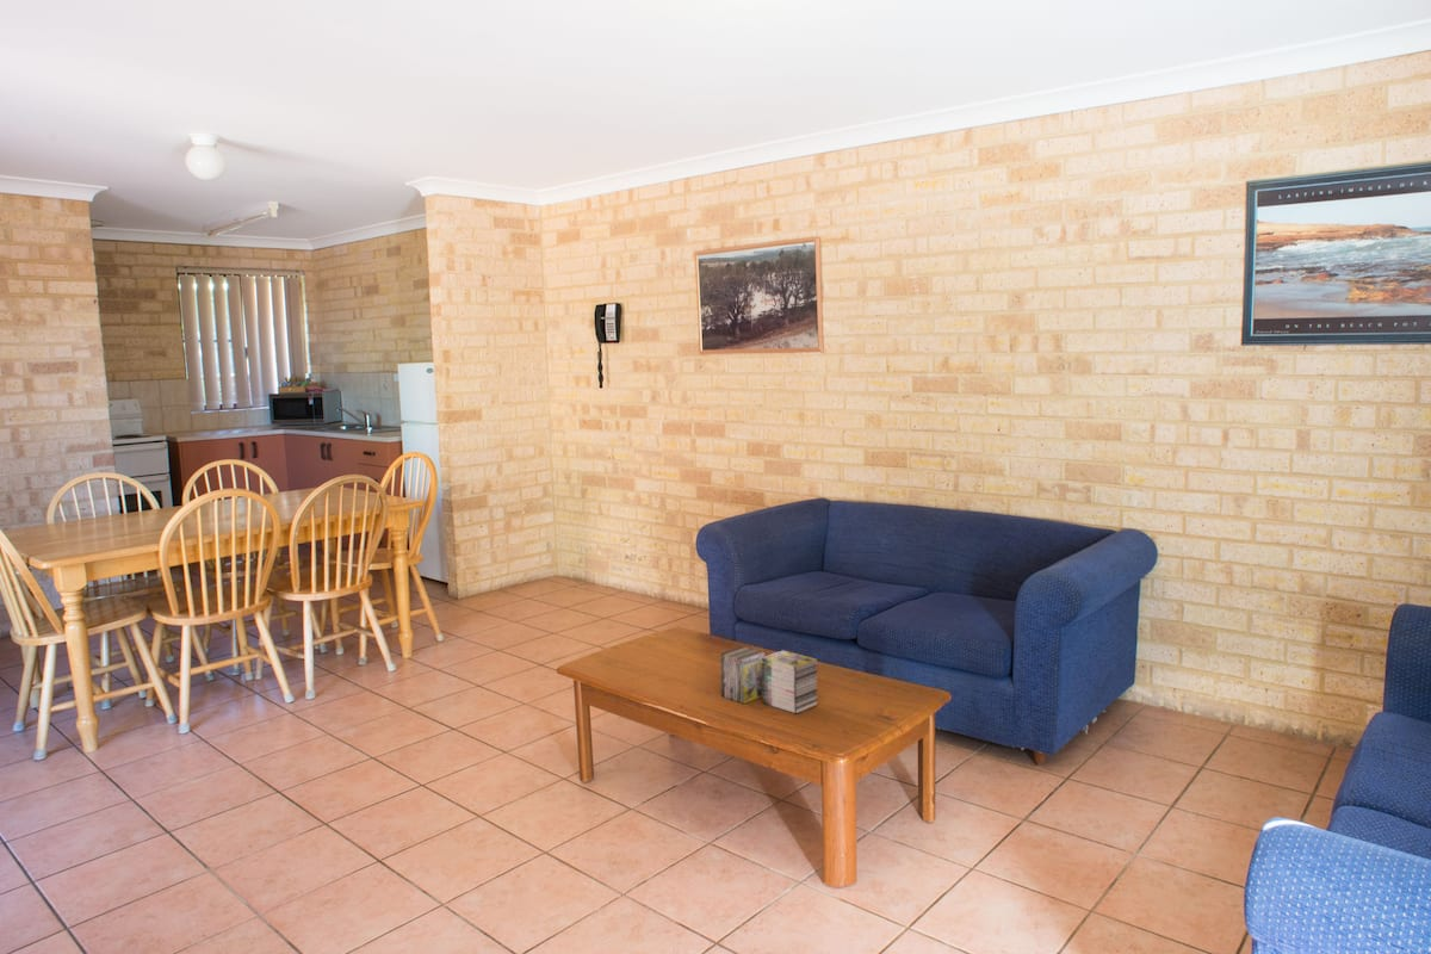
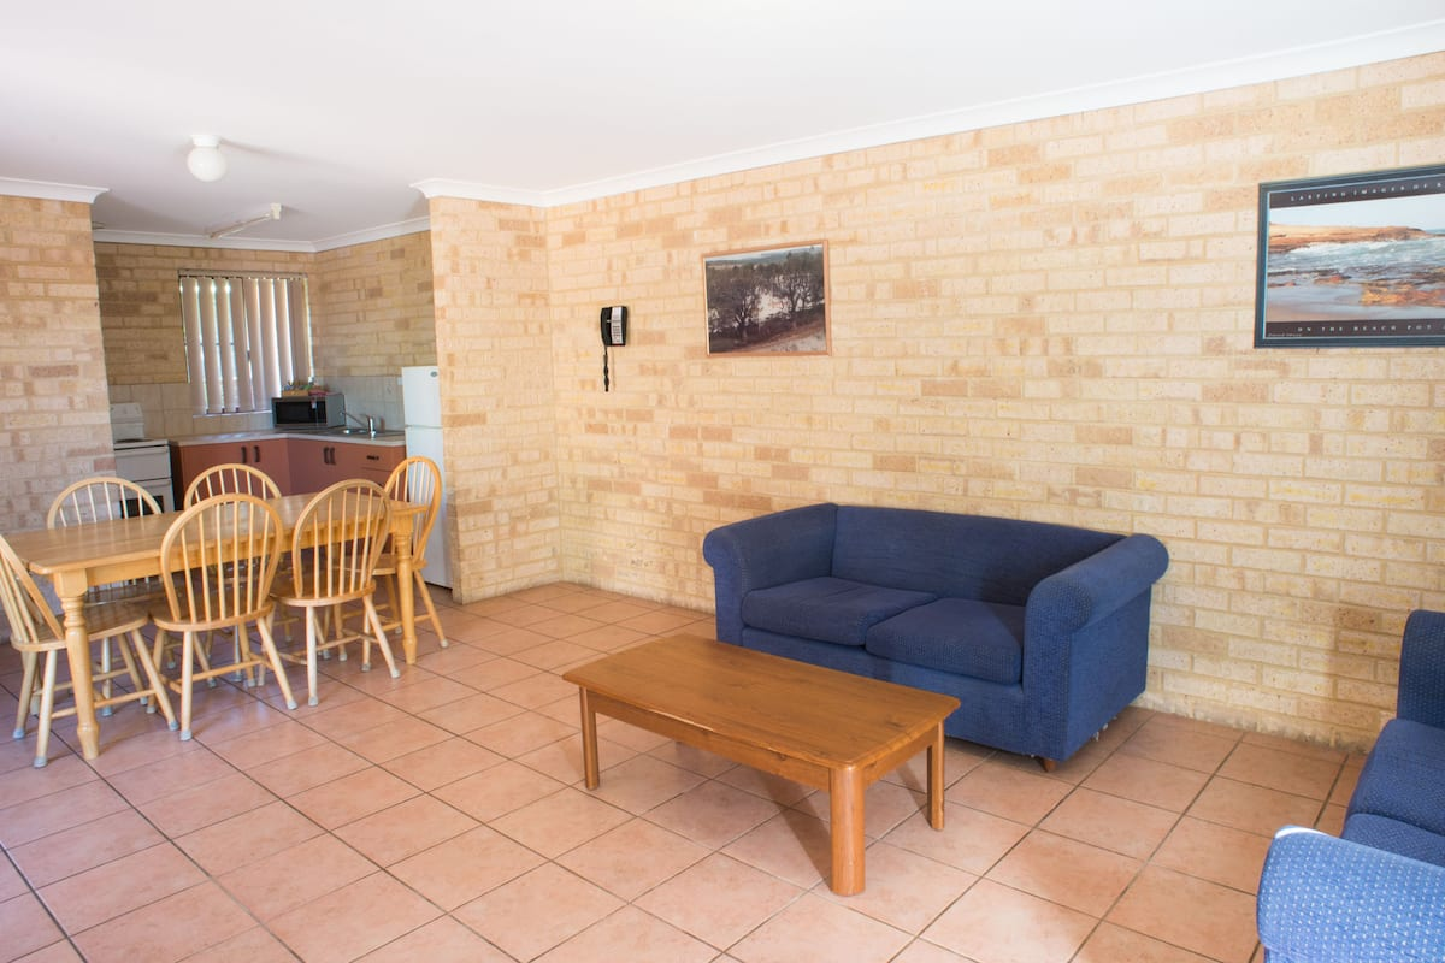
- magazine (768, 677)
